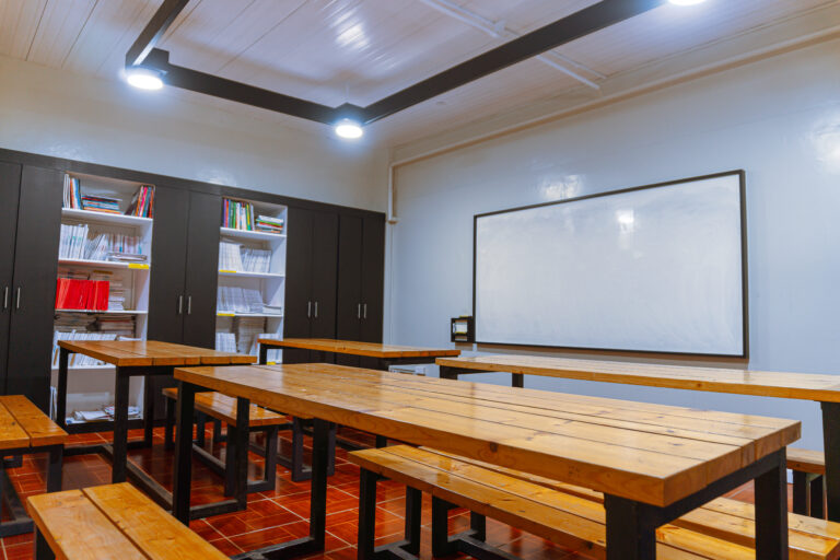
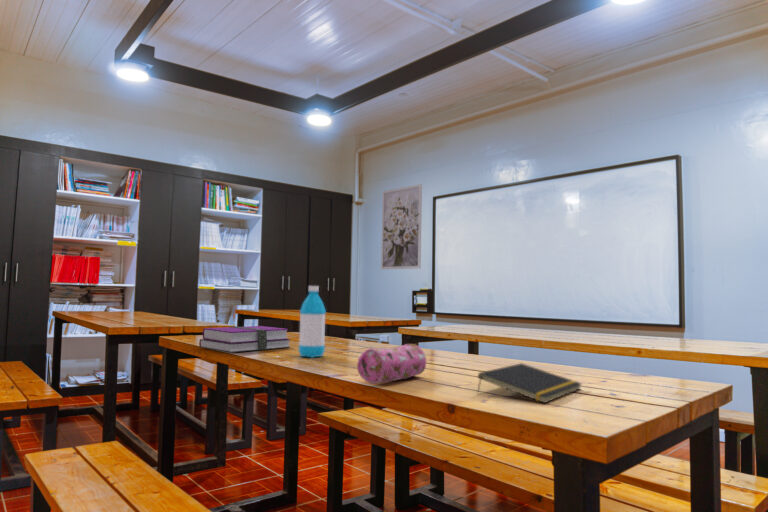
+ wall art (400, 228)
+ water bottle (312, 321)
+ hardback book (245, 337)
+ notepad (531, 380)
+ pencil case (392, 362)
